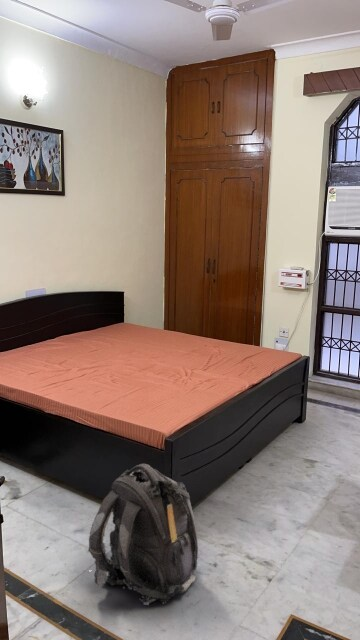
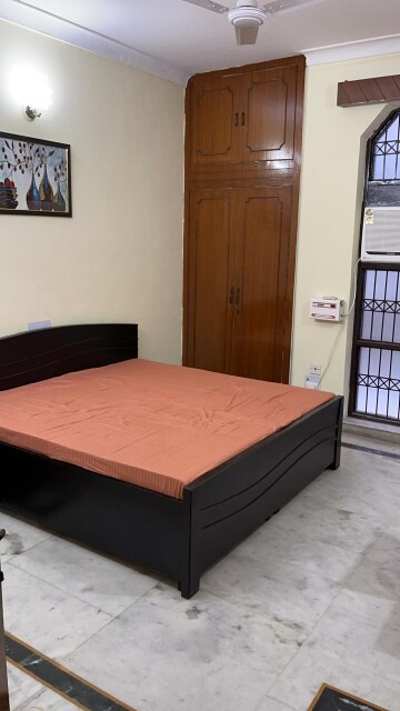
- backpack (145, 522)
